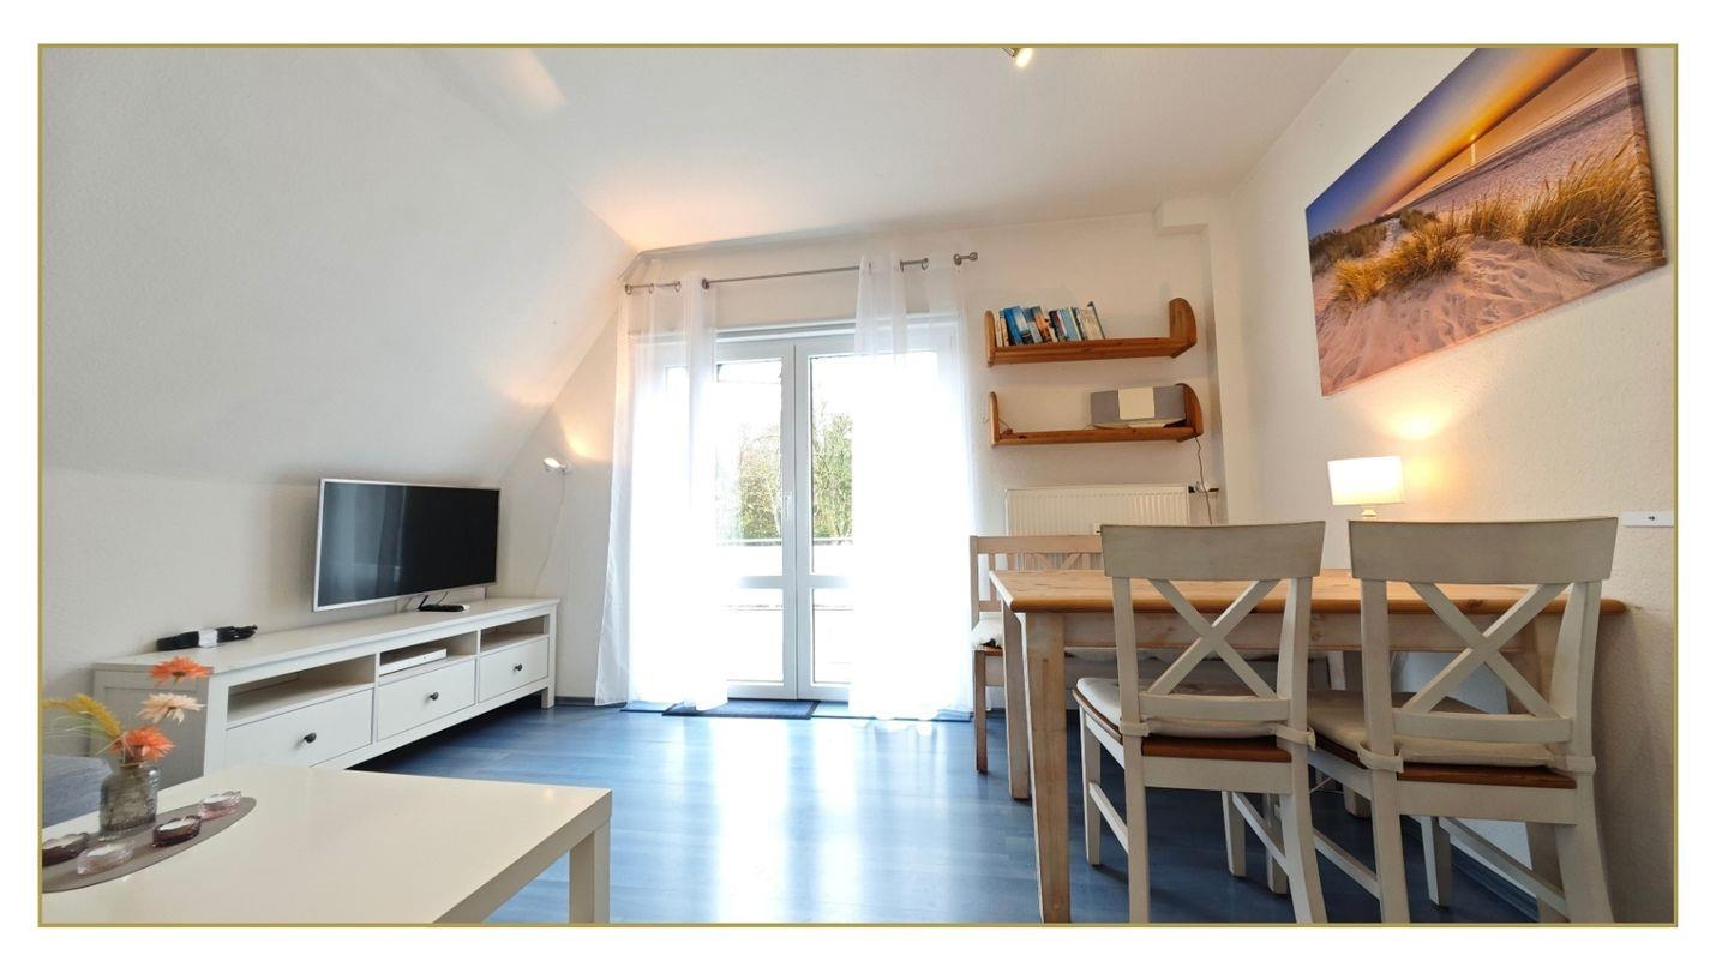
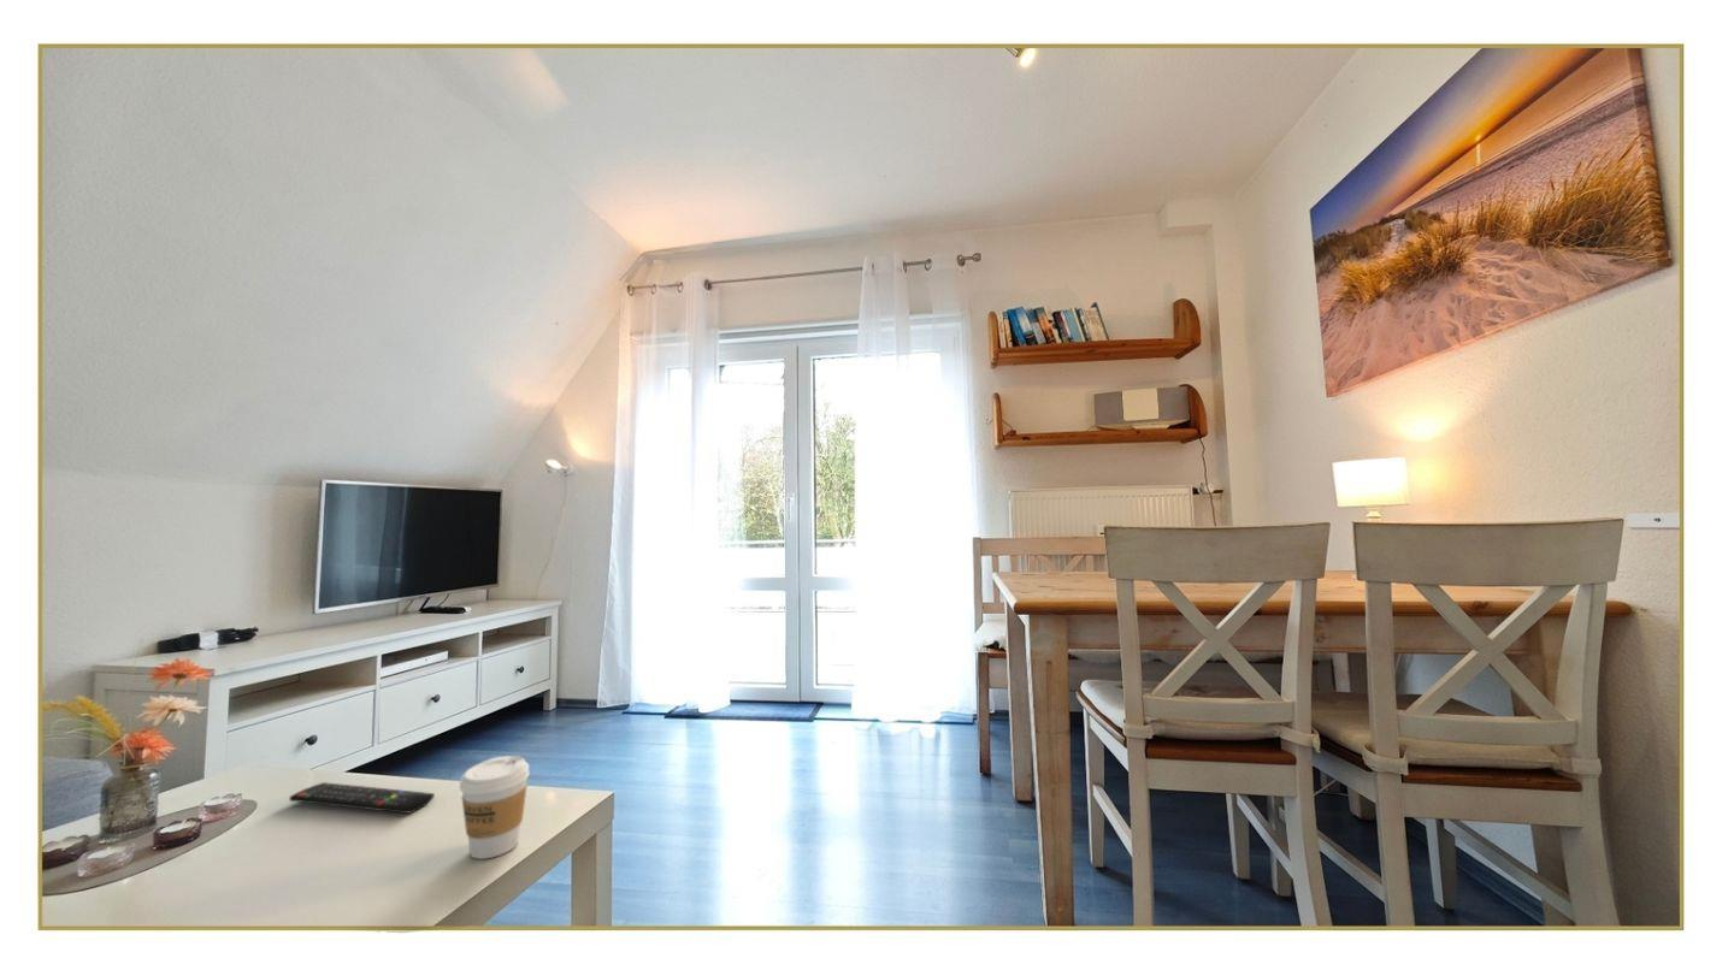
+ coffee cup (495, 805)
+ remote control (360, 798)
